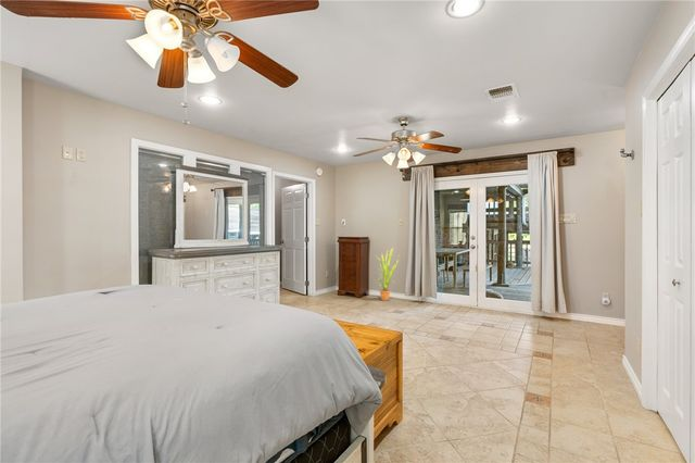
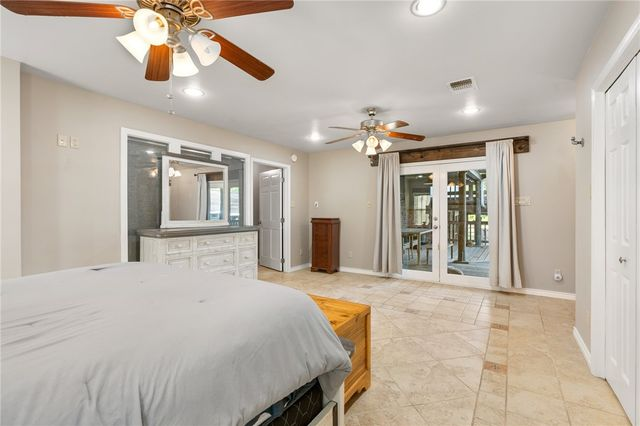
- house plant (384, 273)
